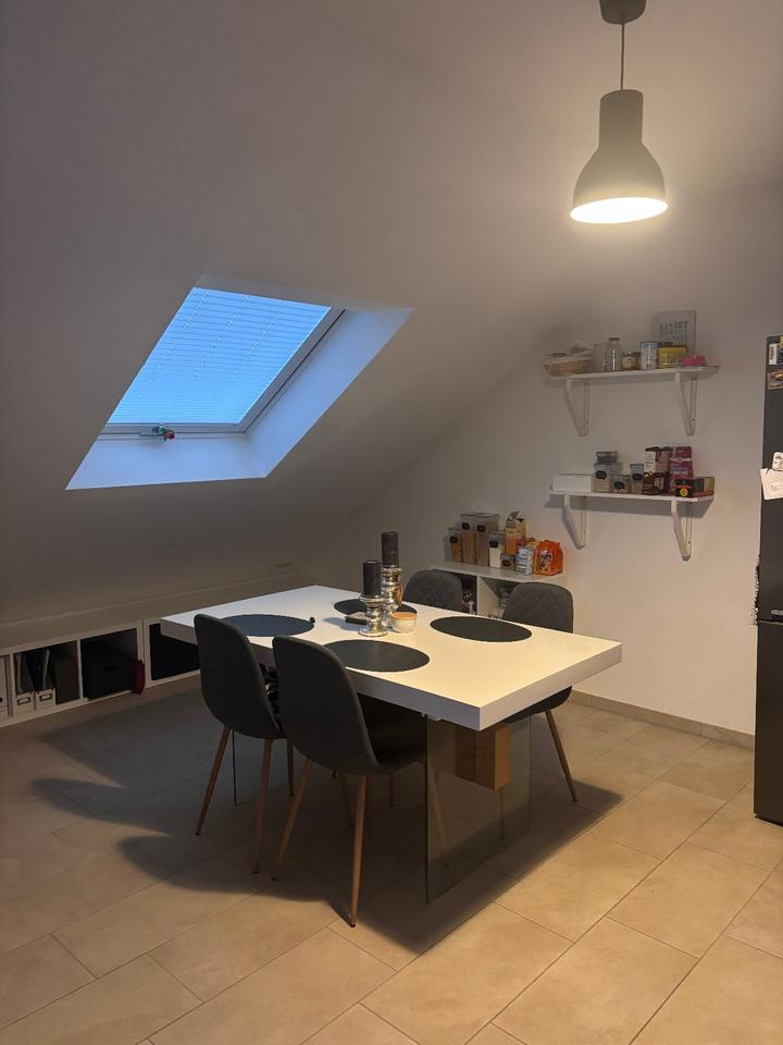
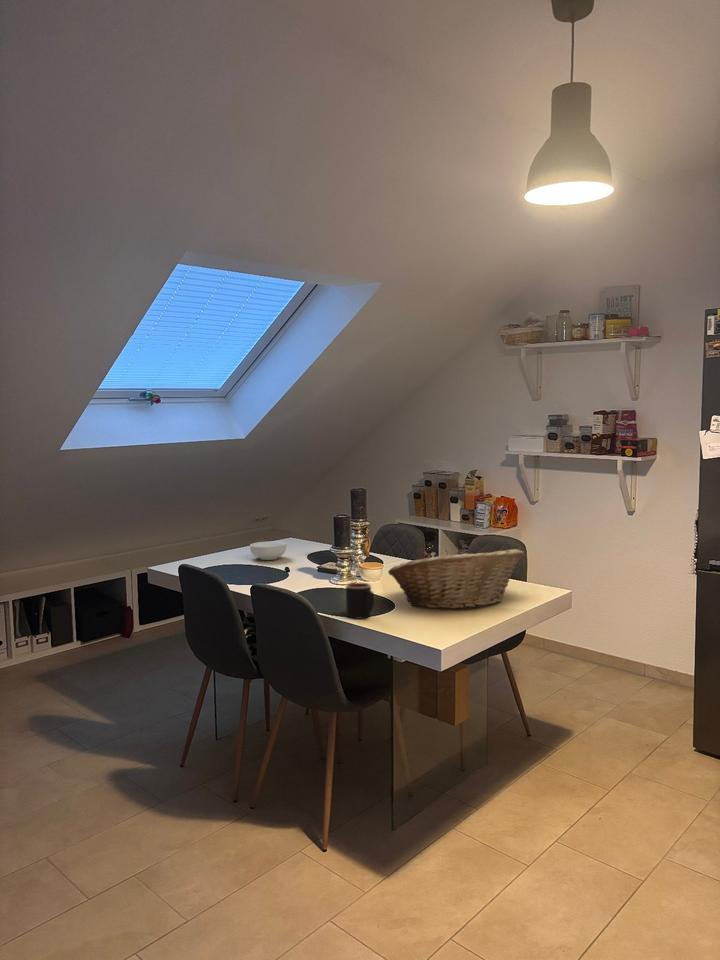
+ mug (361, 601)
+ cereal bowl (268, 551)
+ fruit basket (456, 573)
